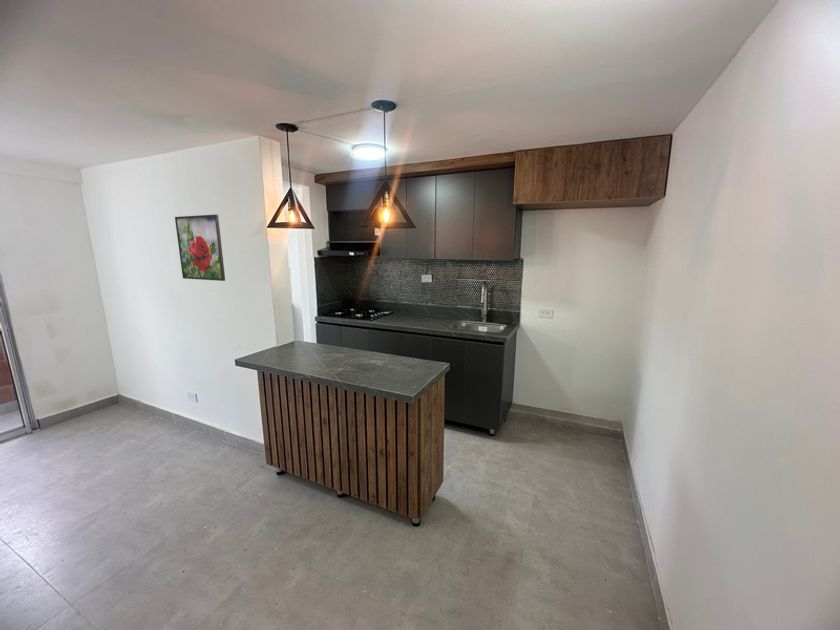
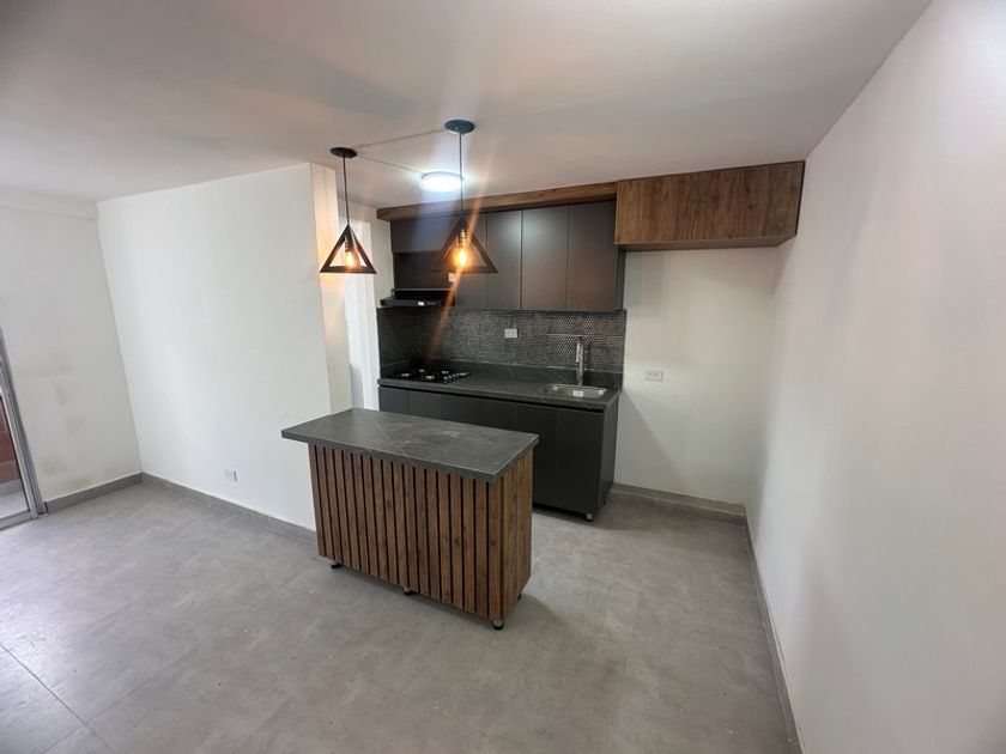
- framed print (199, 248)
